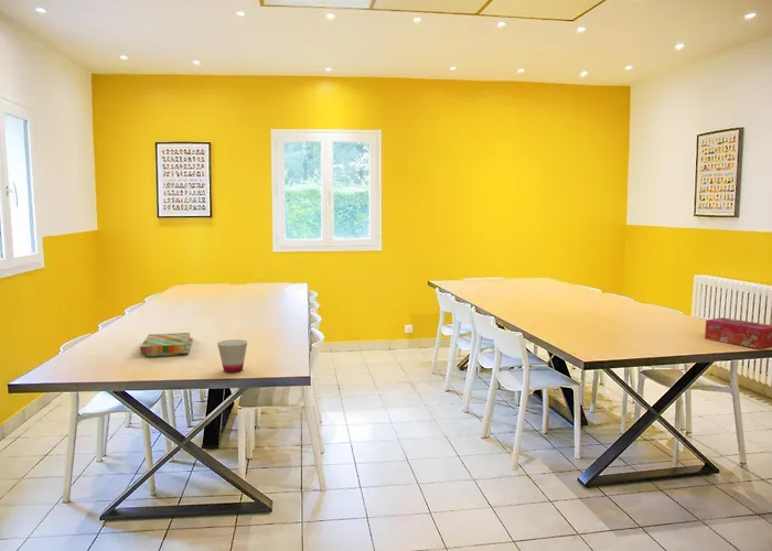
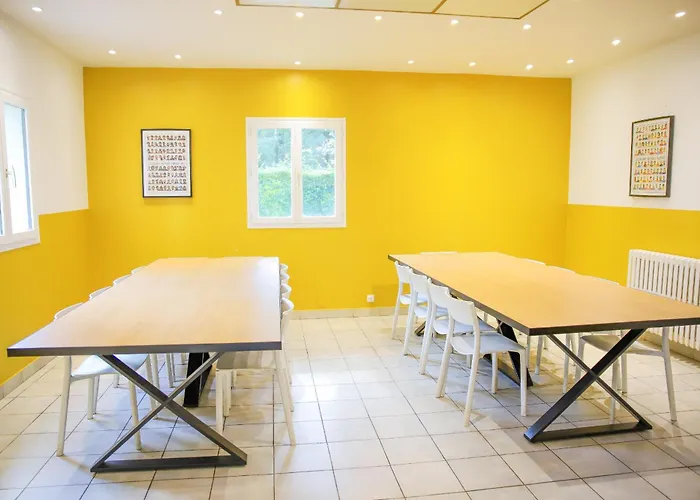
- cup (233, 356)
- board game (168, 343)
- tissue box (741, 332)
